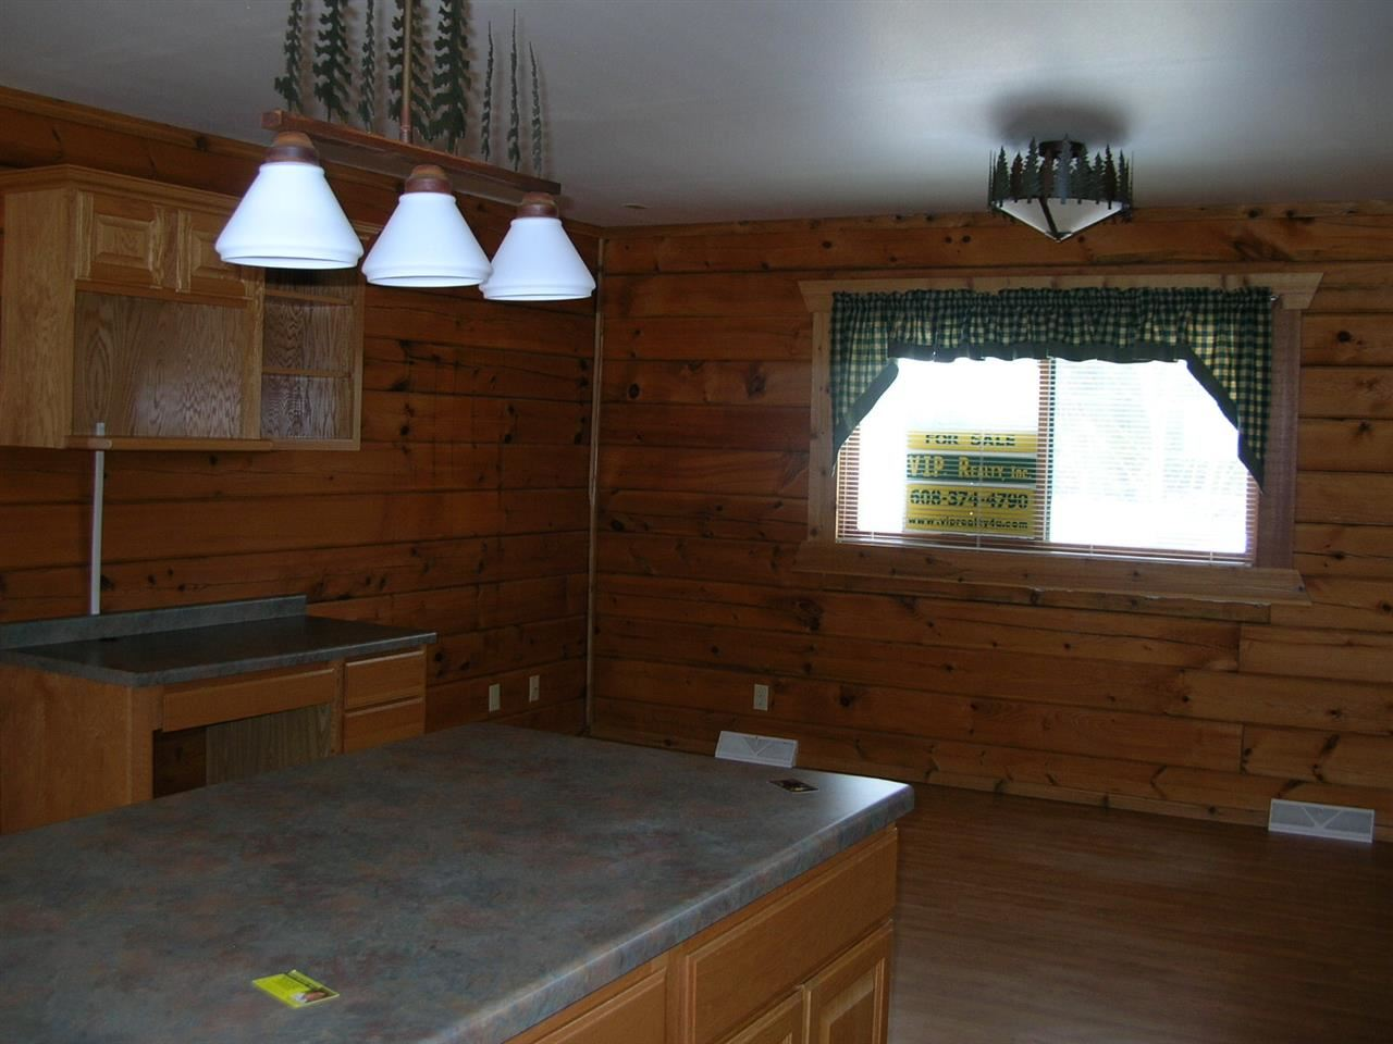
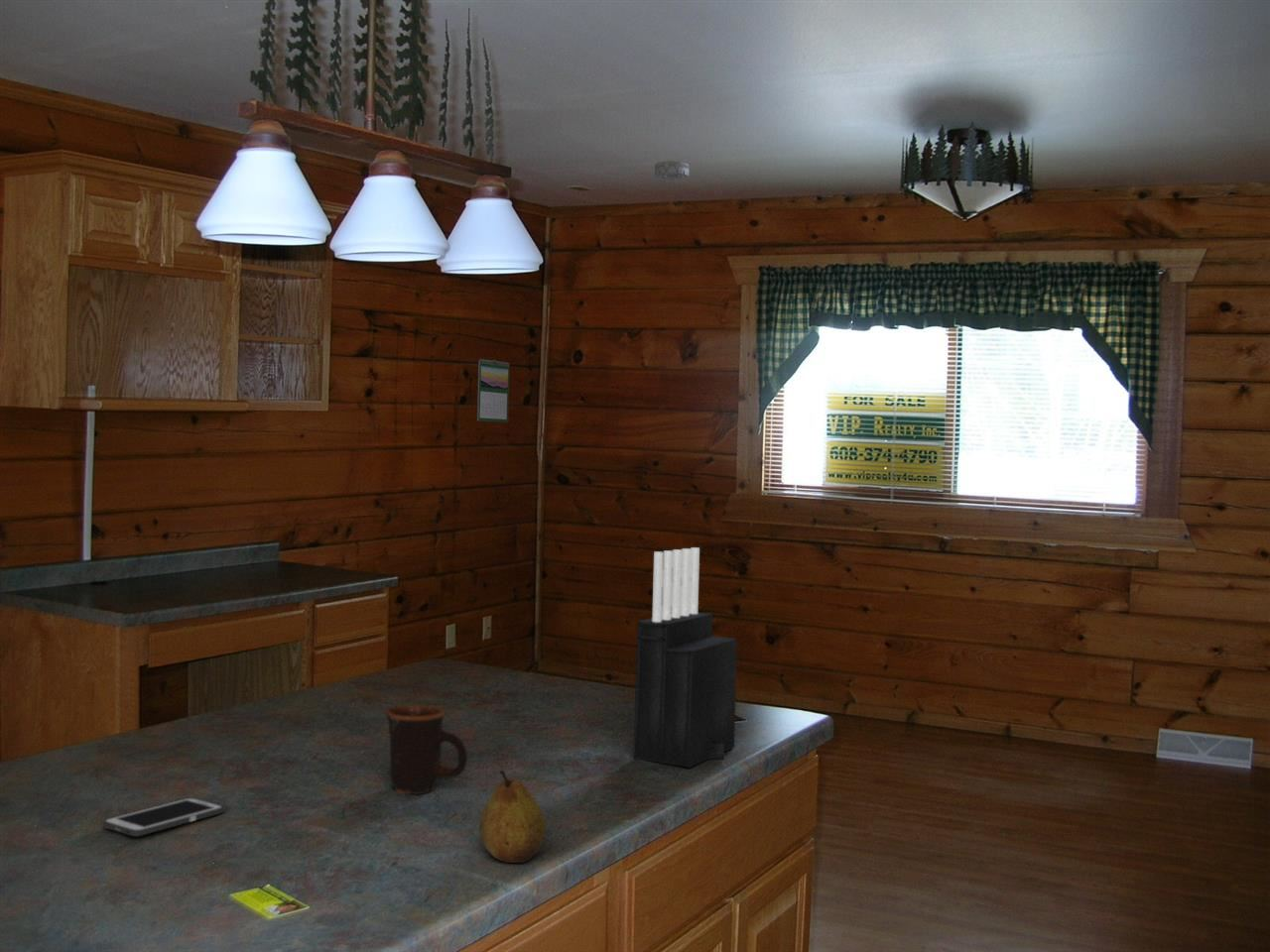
+ knife block (694, 653)
+ calendar (493, 391)
+ fruit (513, 811)
+ cell phone (165, 816)
+ mug (426, 751)
+ smoke detector (672, 170)
